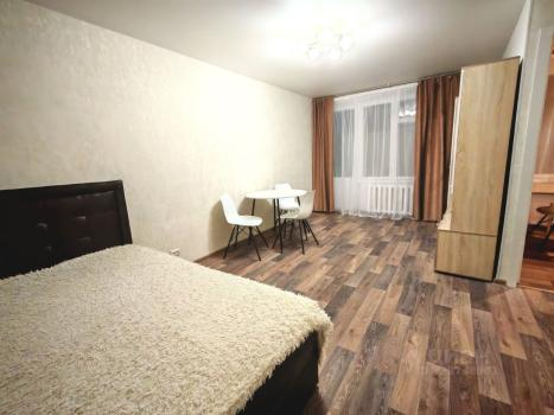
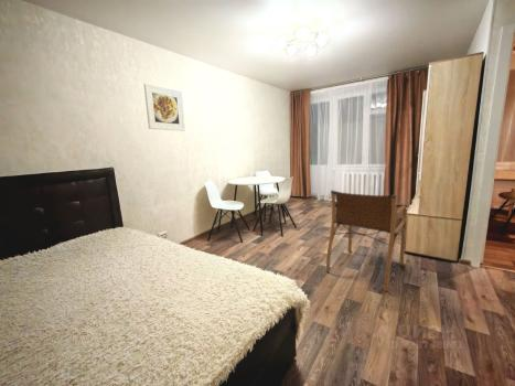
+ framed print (165, 109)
+ armchair (367, 228)
